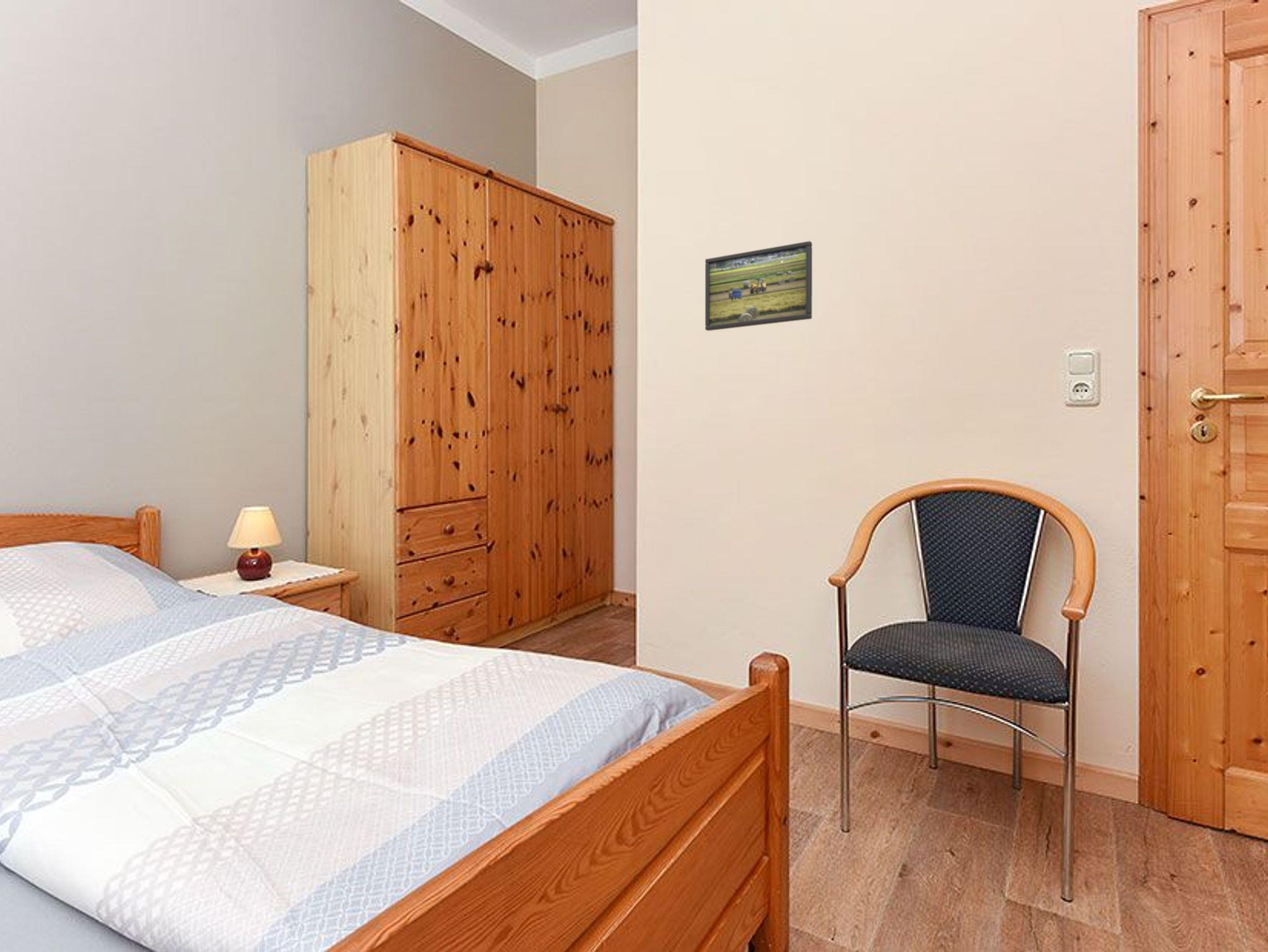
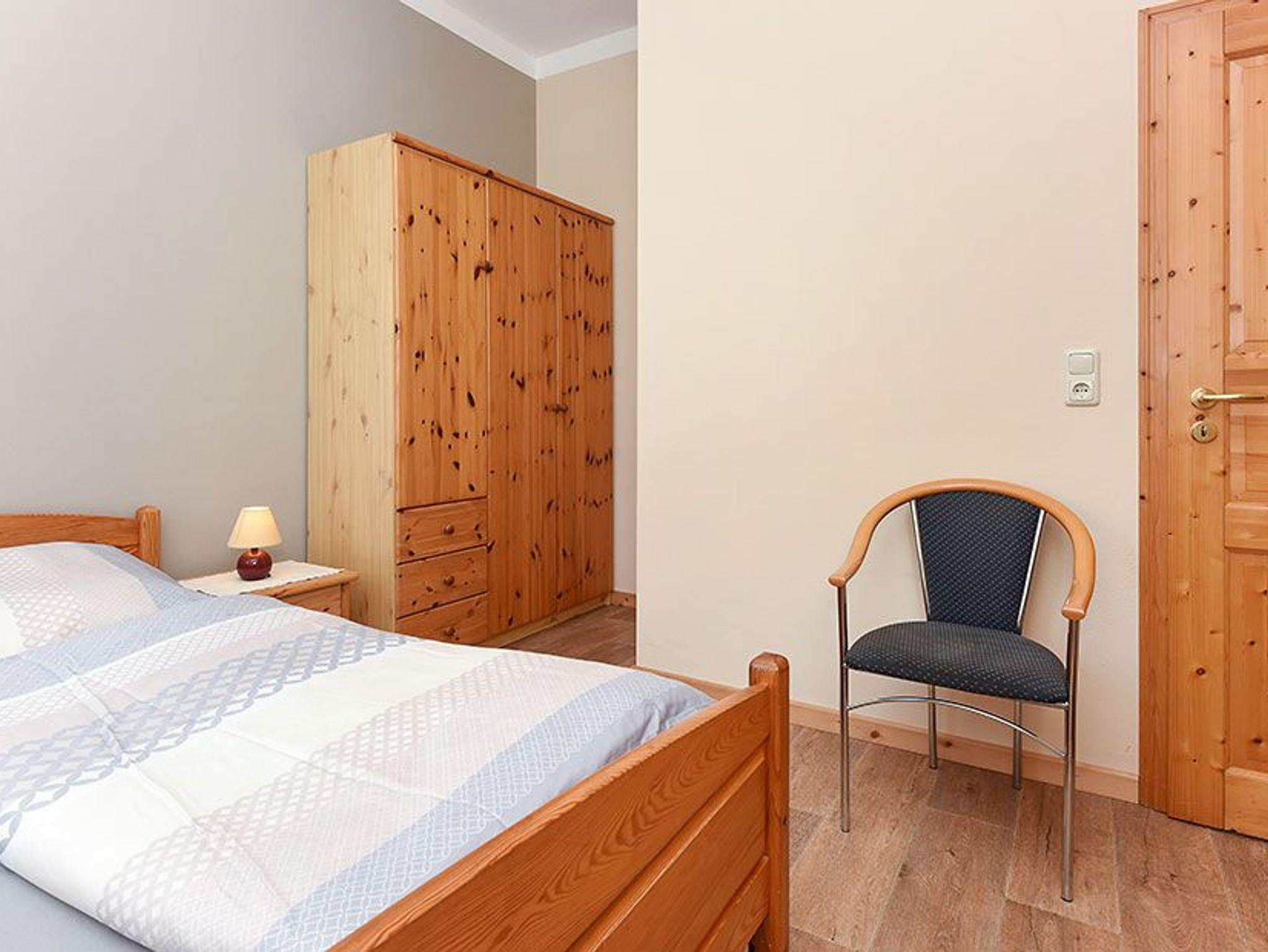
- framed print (757, 288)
